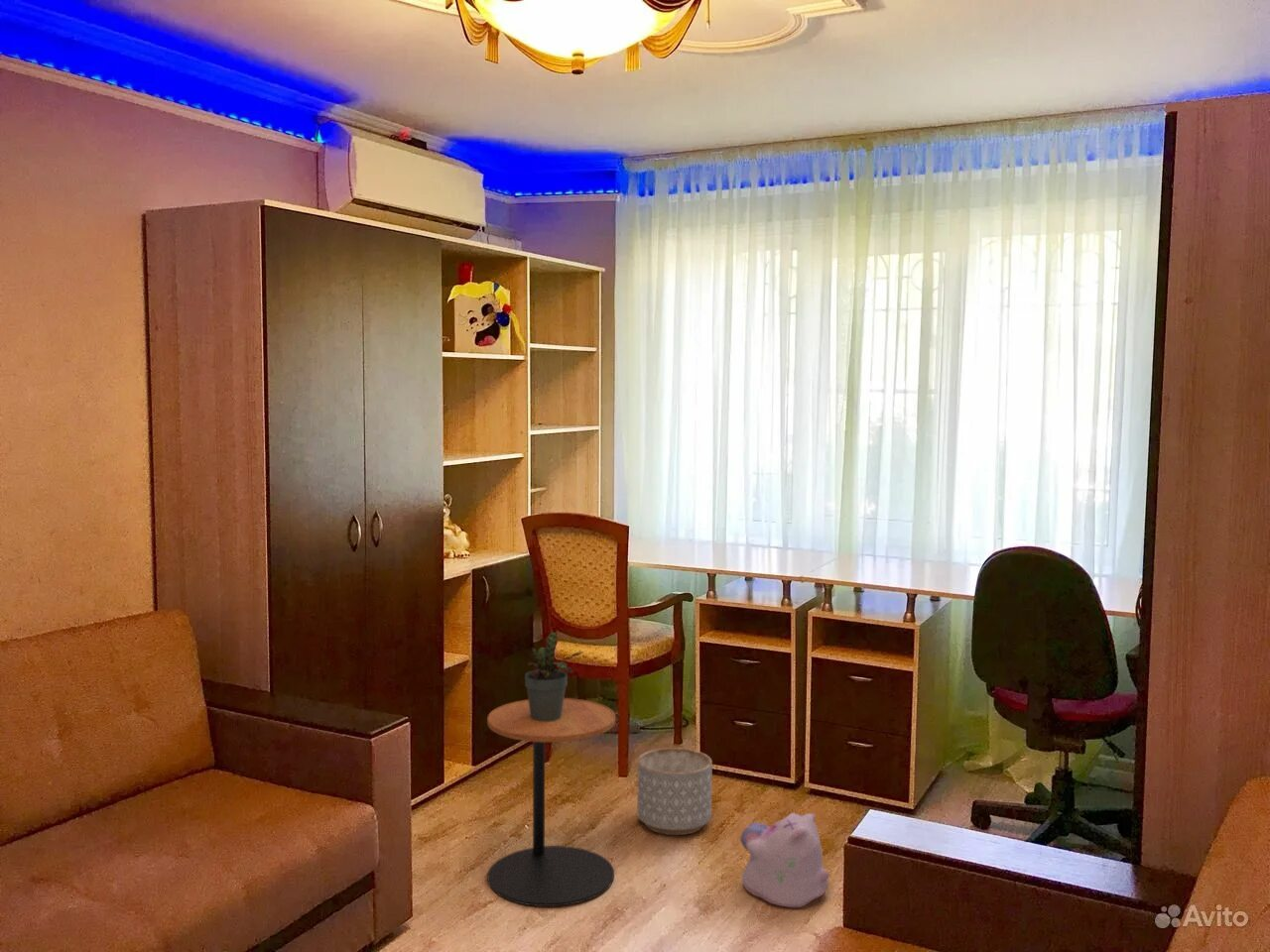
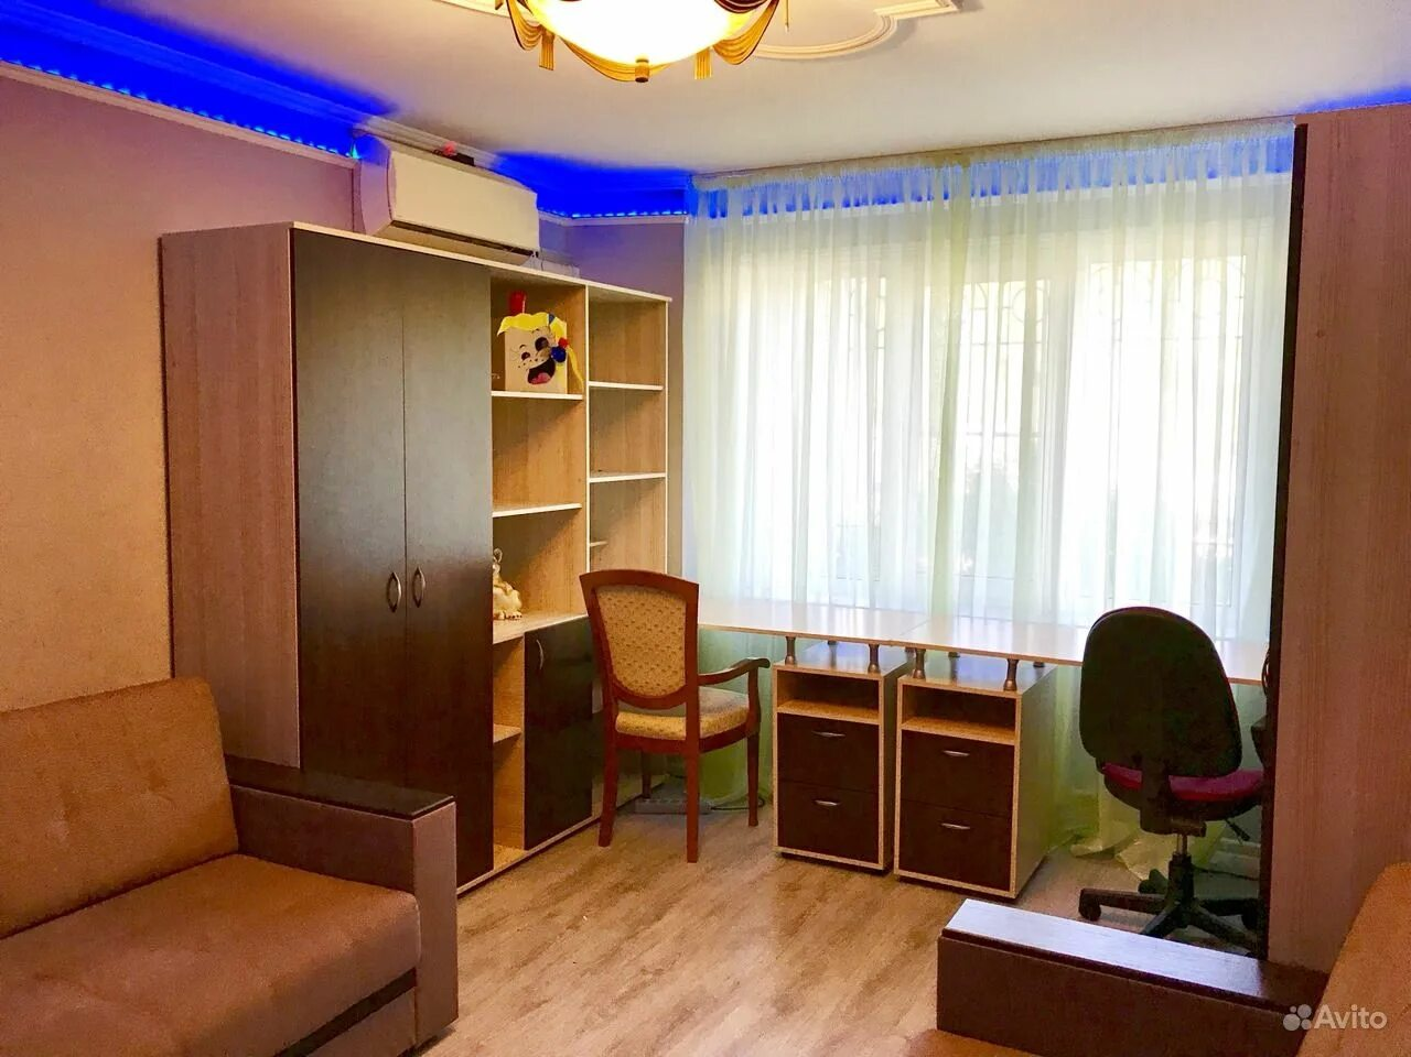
- side table (544, 795)
- planter (674, 791)
- potted plant (553, 673)
- plush toy (783, 851)
